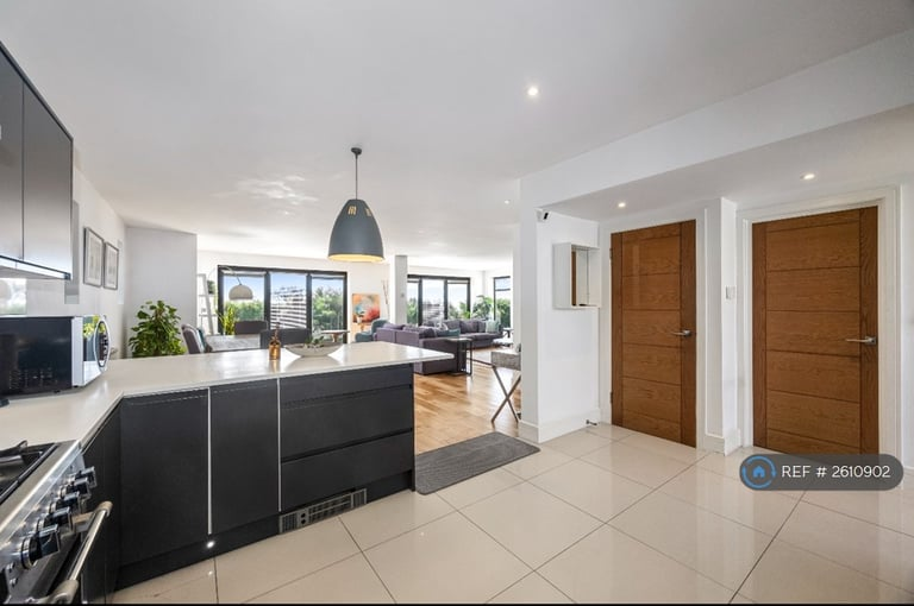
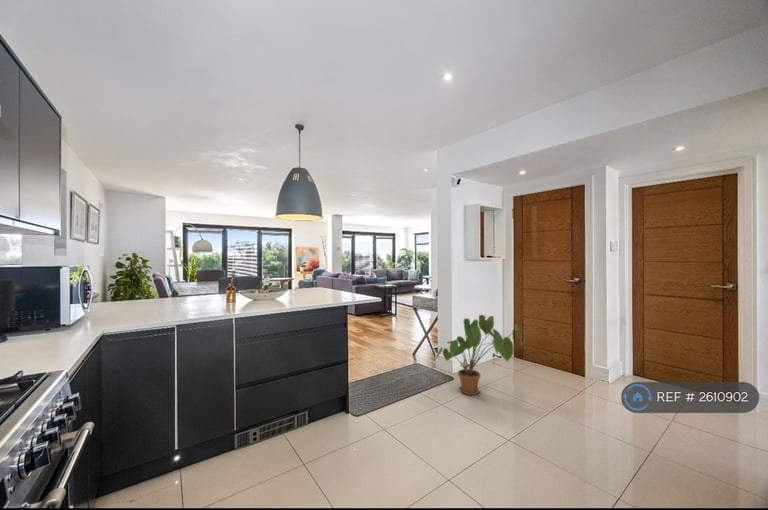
+ house plant (480, 354)
